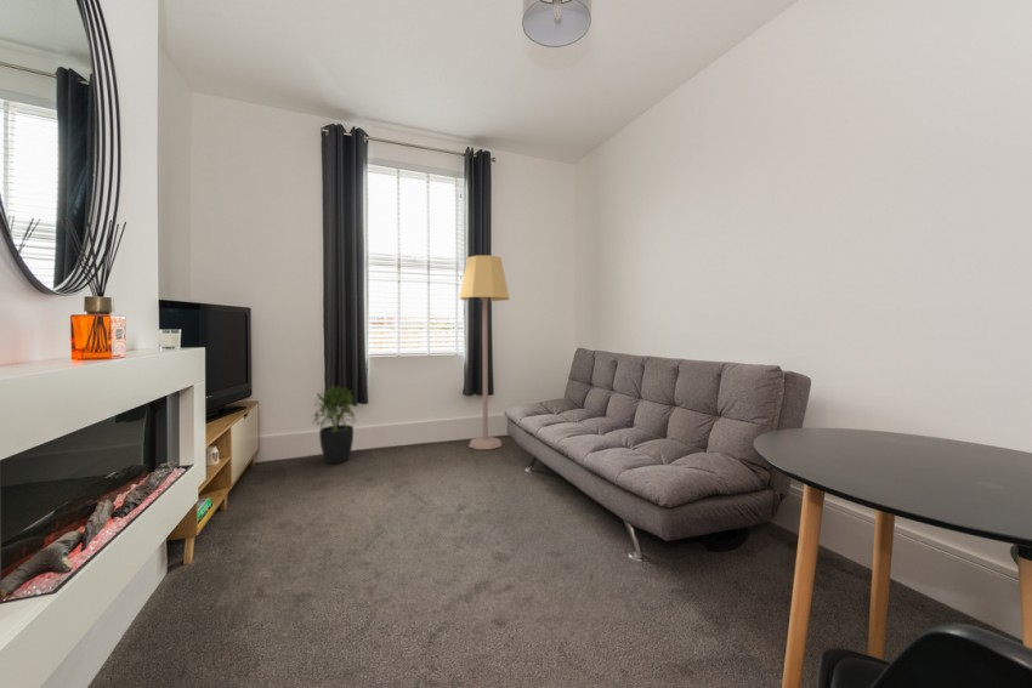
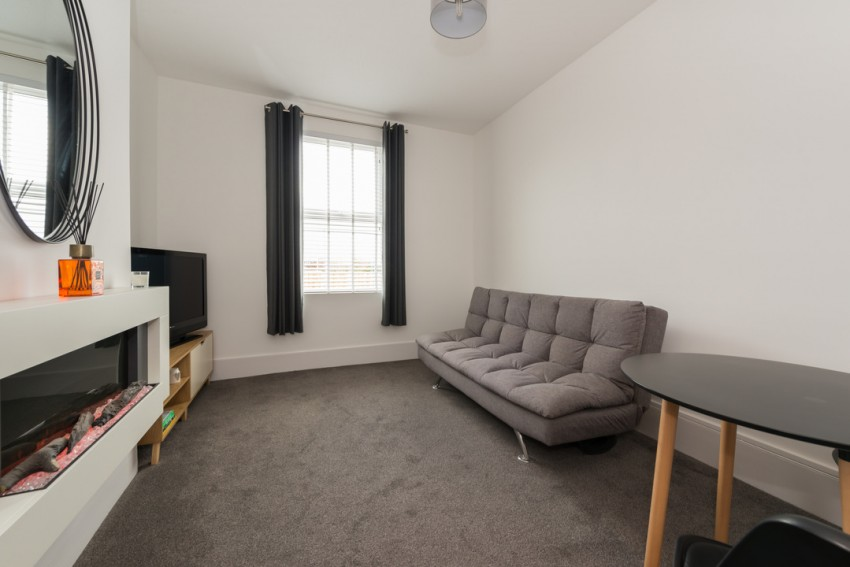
- lamp (484, 352)
- potted plant (333, 422)
